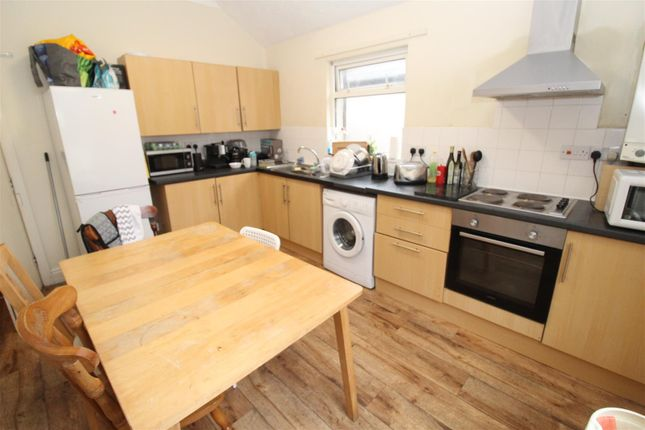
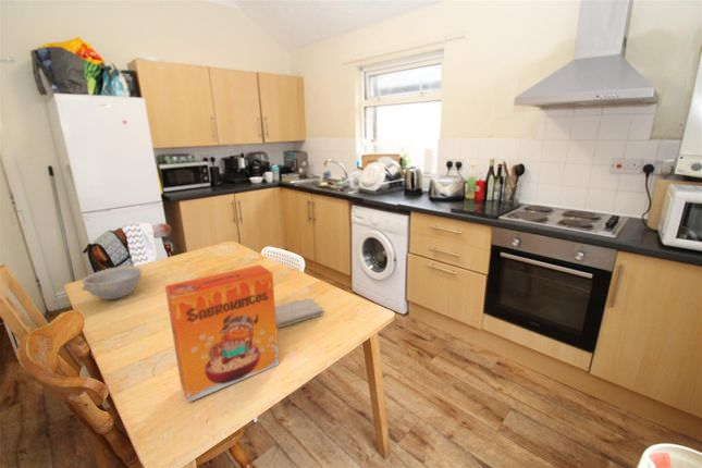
+ washcloth (295, 311)
+ bowl (114, 285)
+ cereal box (226, 328)
